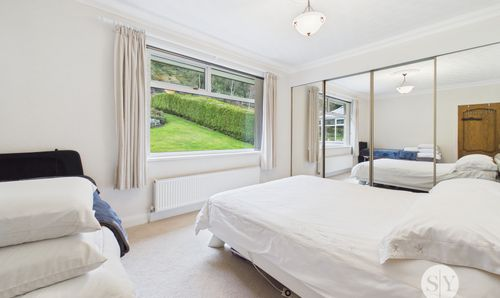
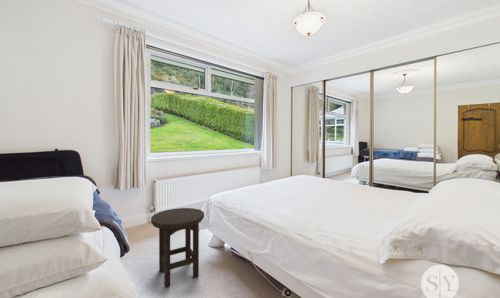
+ stool (178, 248)
